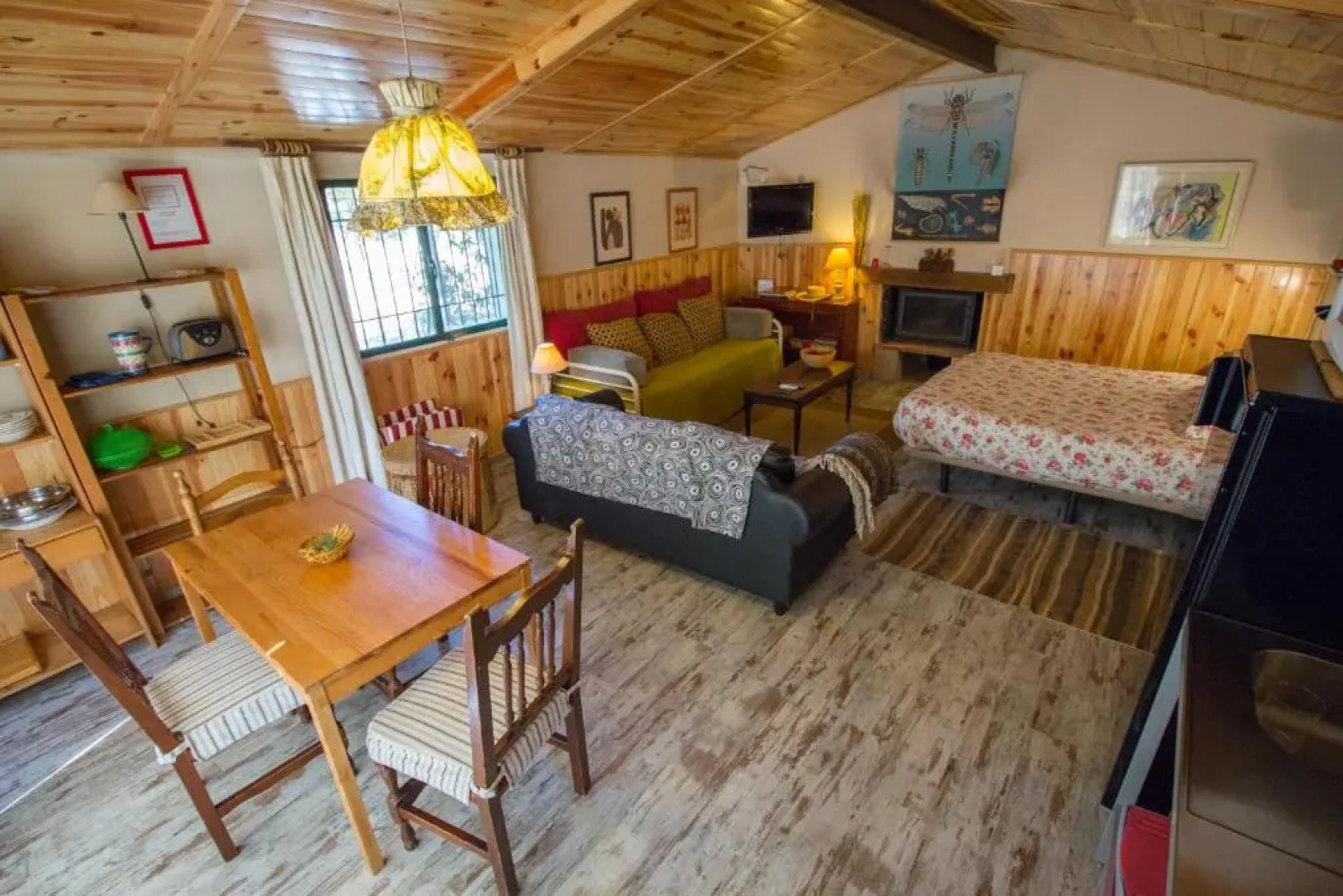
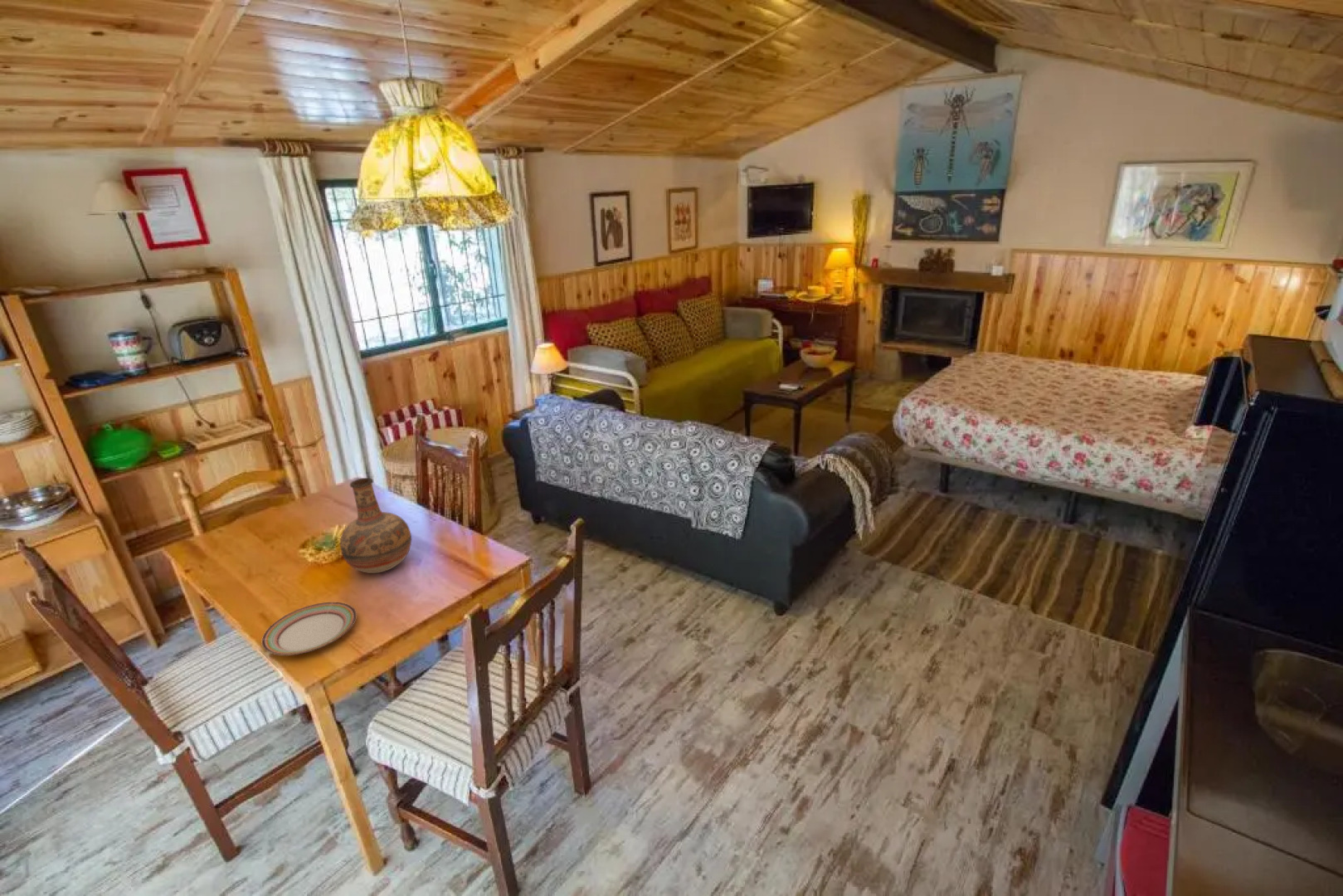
+ plate (311, 630)
+ vase (372, 523)
